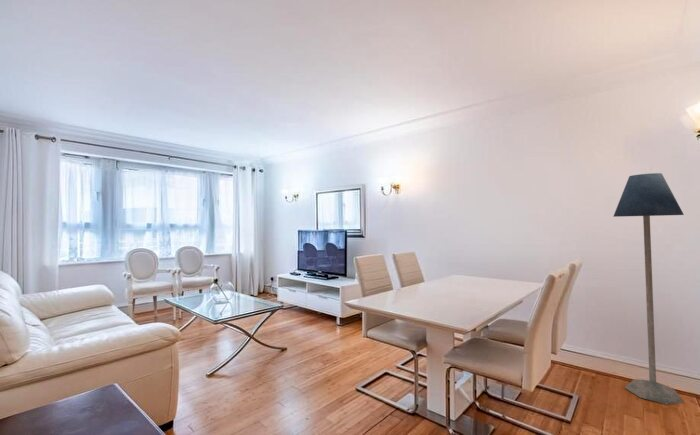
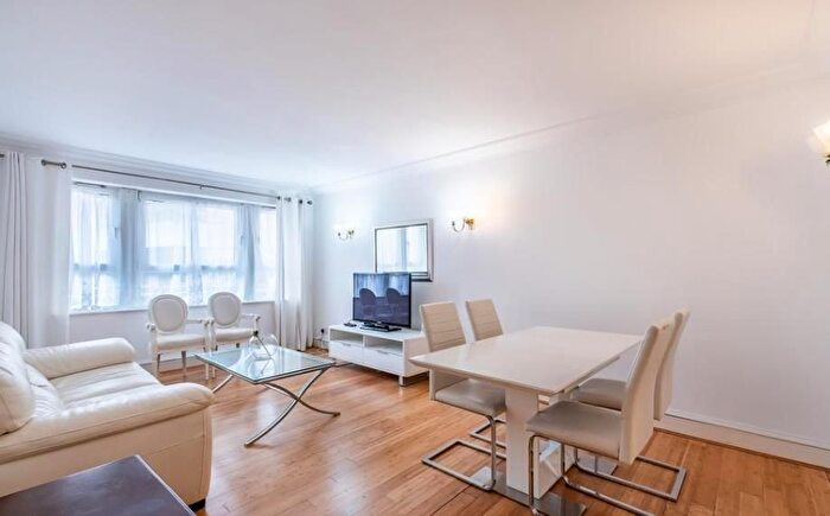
- floor lamp (649, 283)
